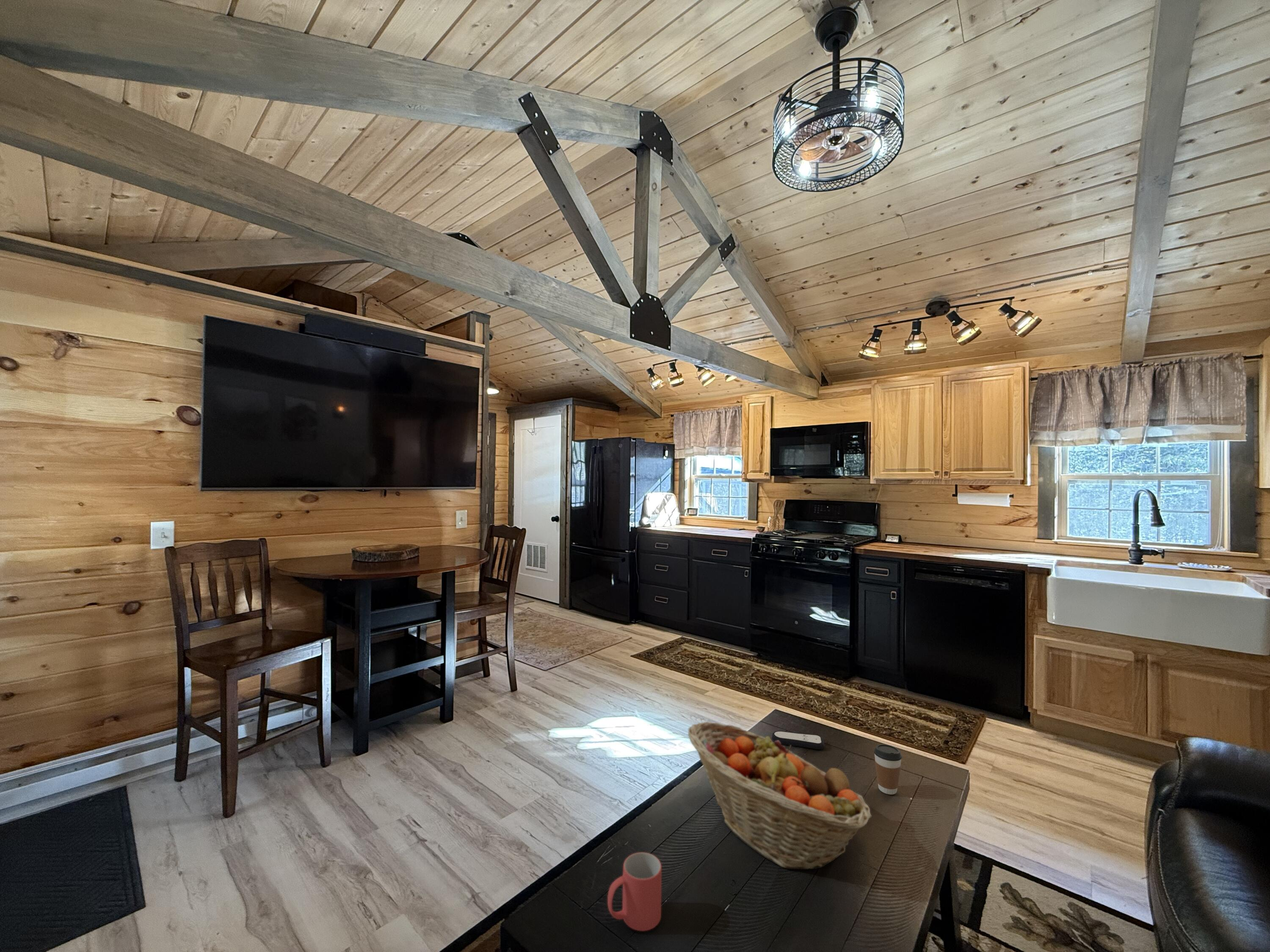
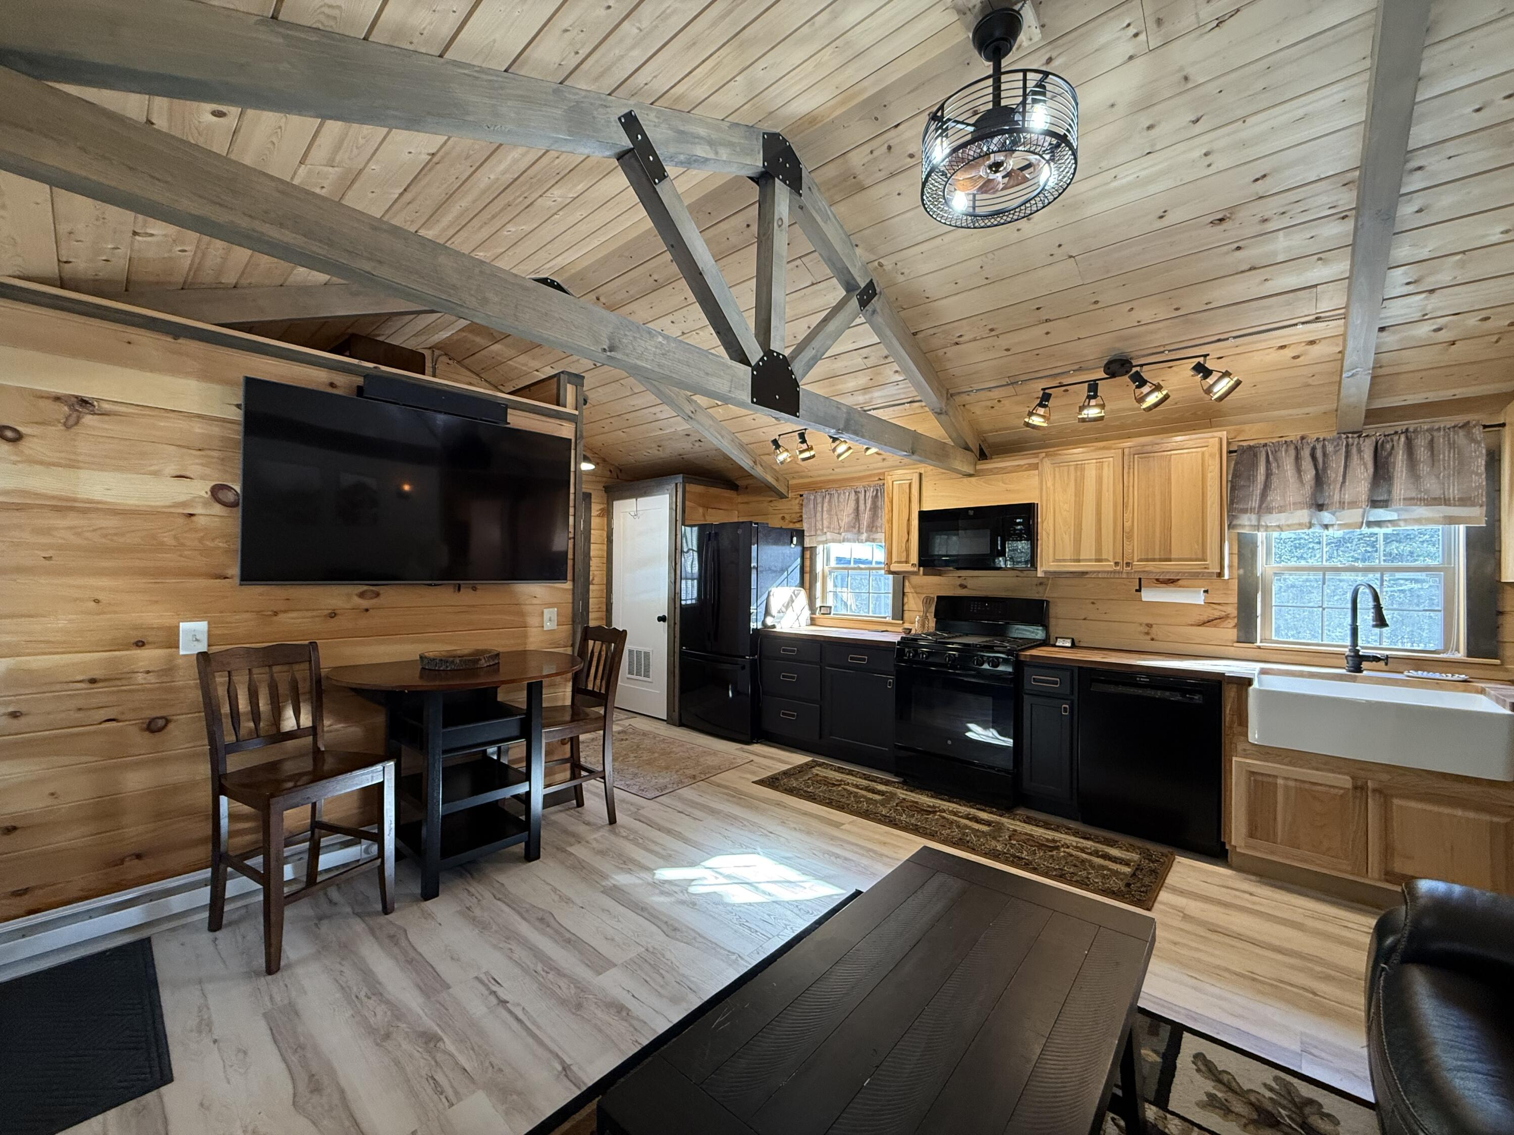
- mug (634, 894)
- coffee cup (887, 769)
- remote control (798, 739)
- fruit basket (772, 781)
